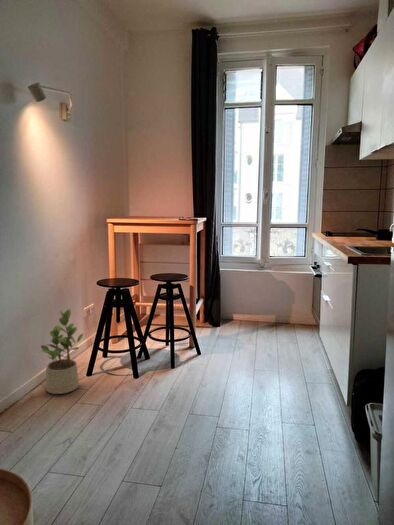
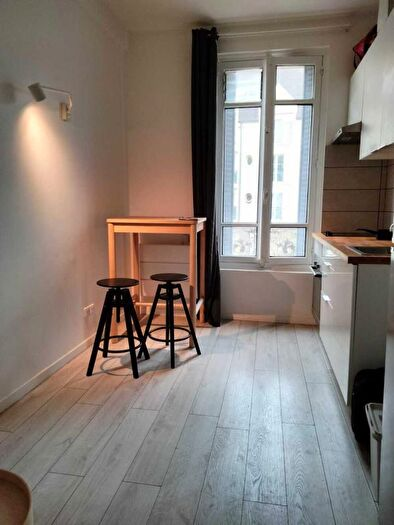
- potted plant (58, 348)
